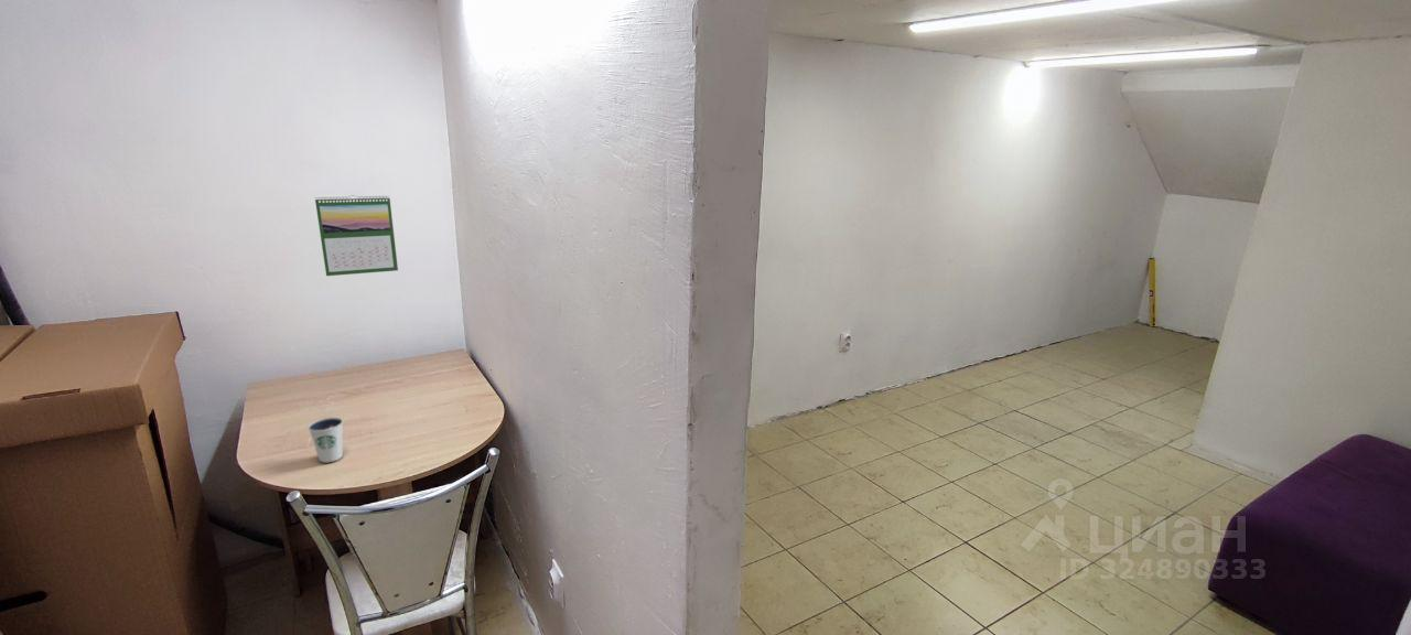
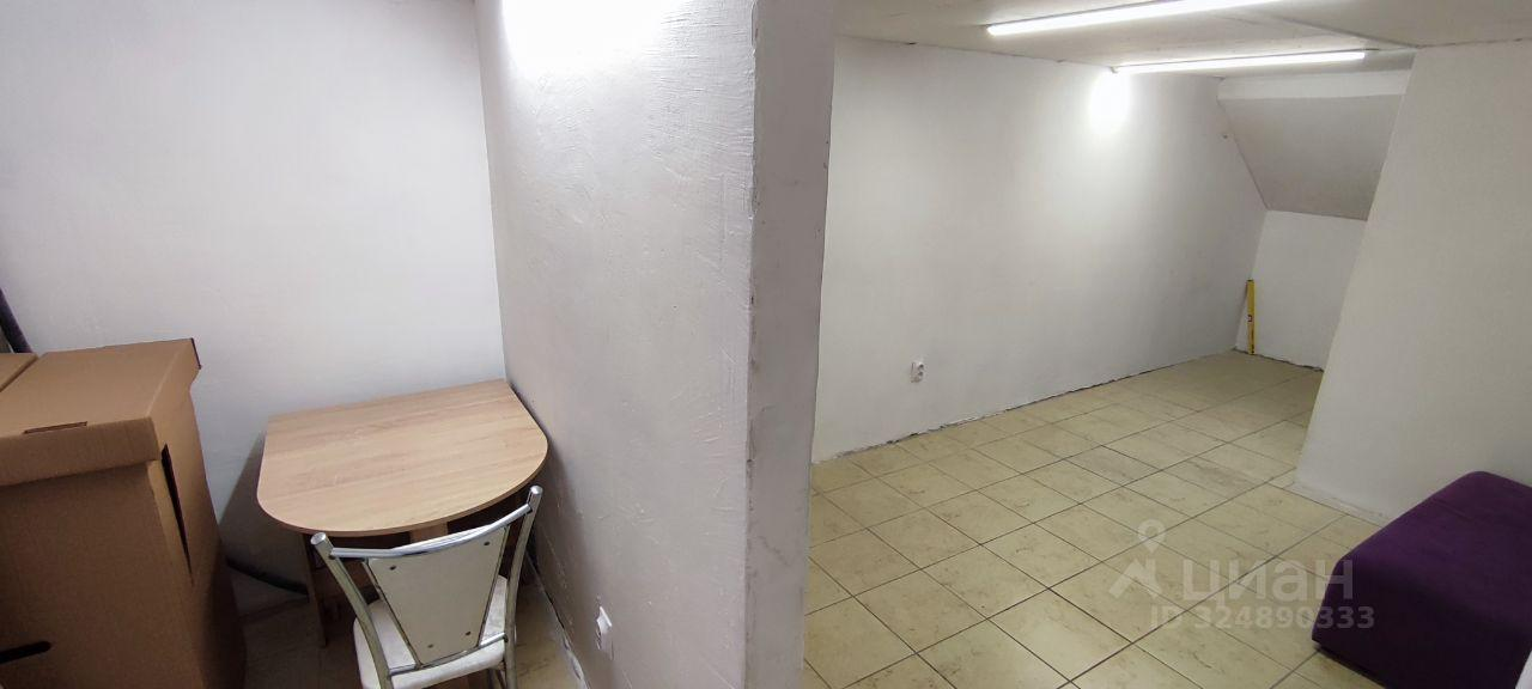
- dixie cup (327, 441)
- calendar (357, 234)
